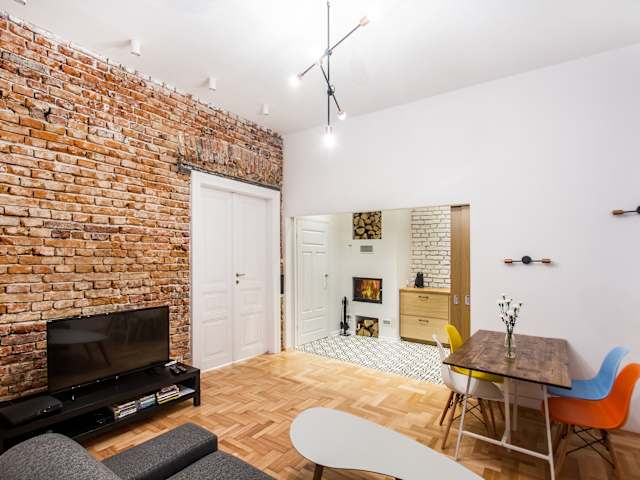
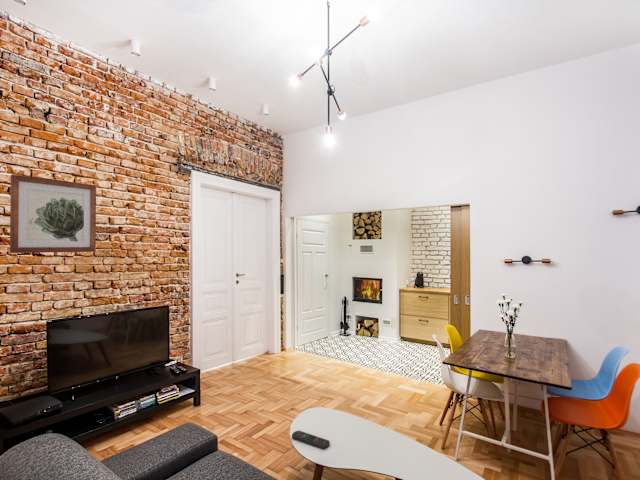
+ remote control (310, 439)
+ wall art (56, 216)
